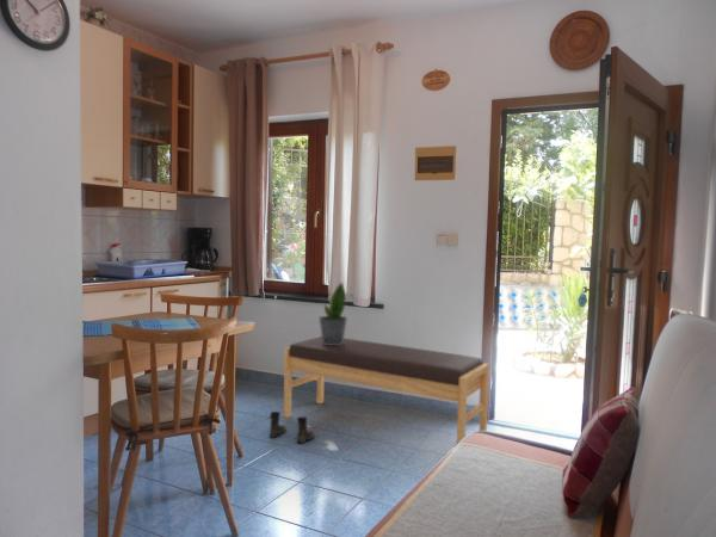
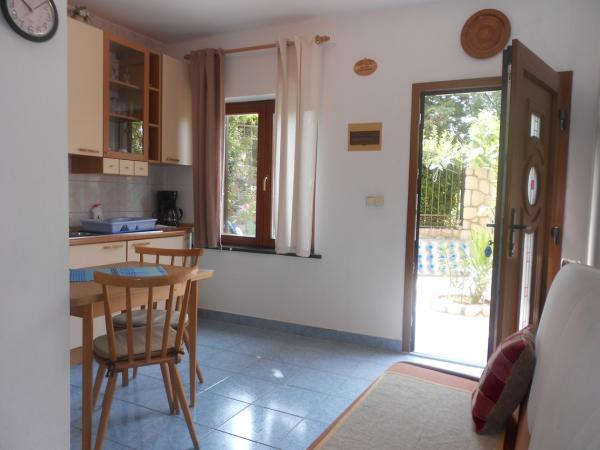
- boots (297, 421)
- potted plant (333, 311)
- bench (381, 387)
